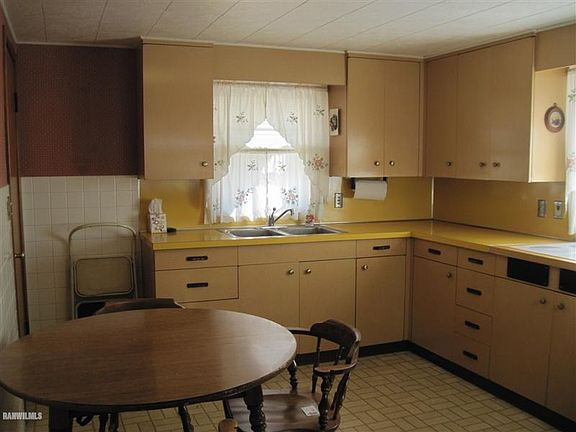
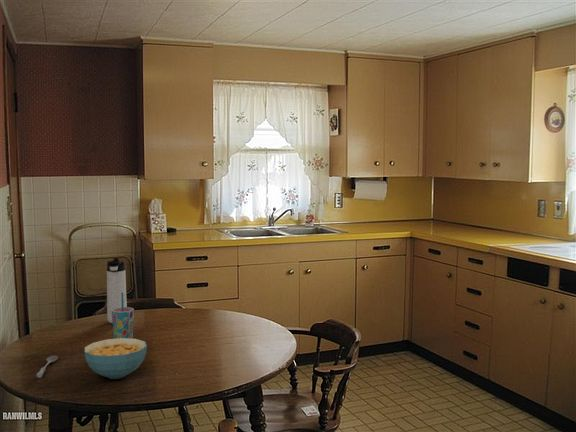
+ cereal bowl (116, 361)
+ soupspoon (47, 364)
+ thermos bottle (115, 290)
+ cup (122, 318)
